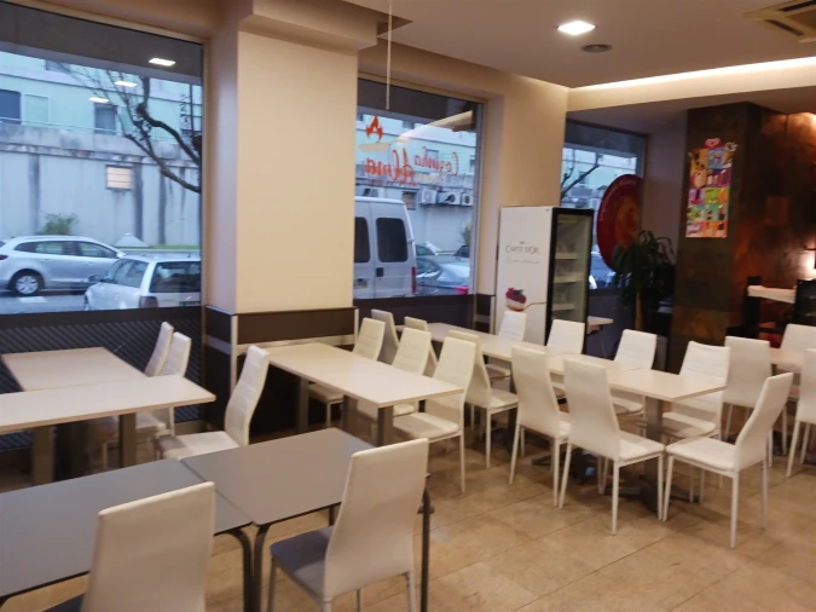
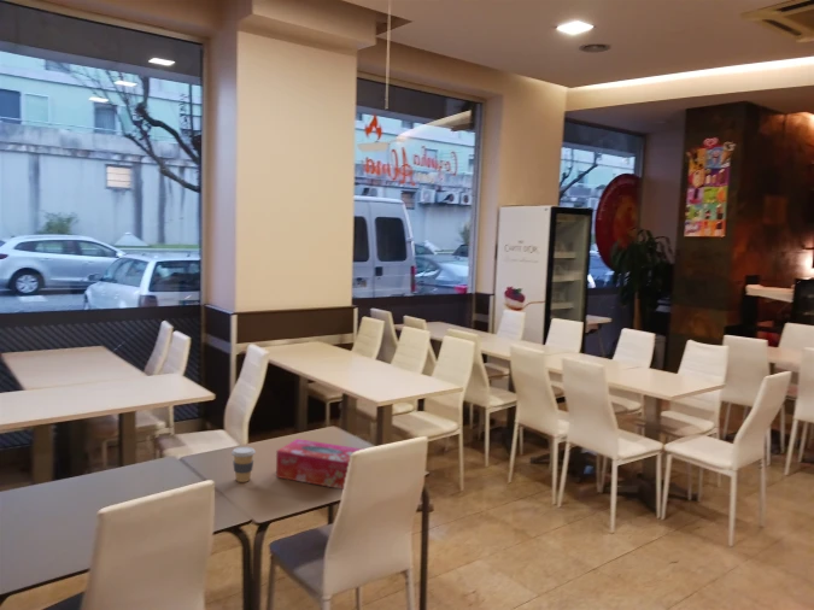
+ tissue box (321, 463)
+ coffee cup (242, 464)
